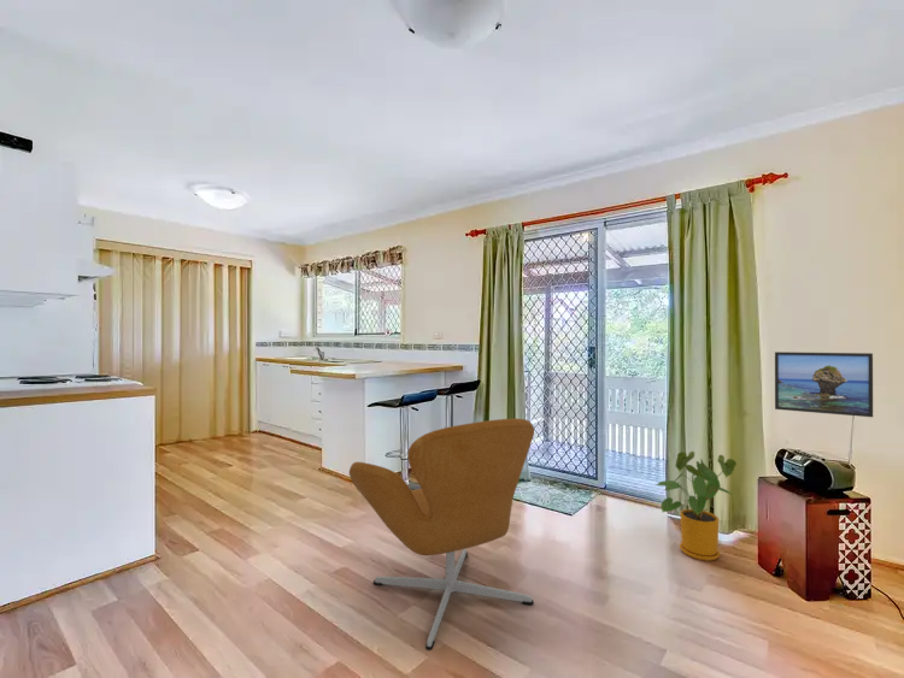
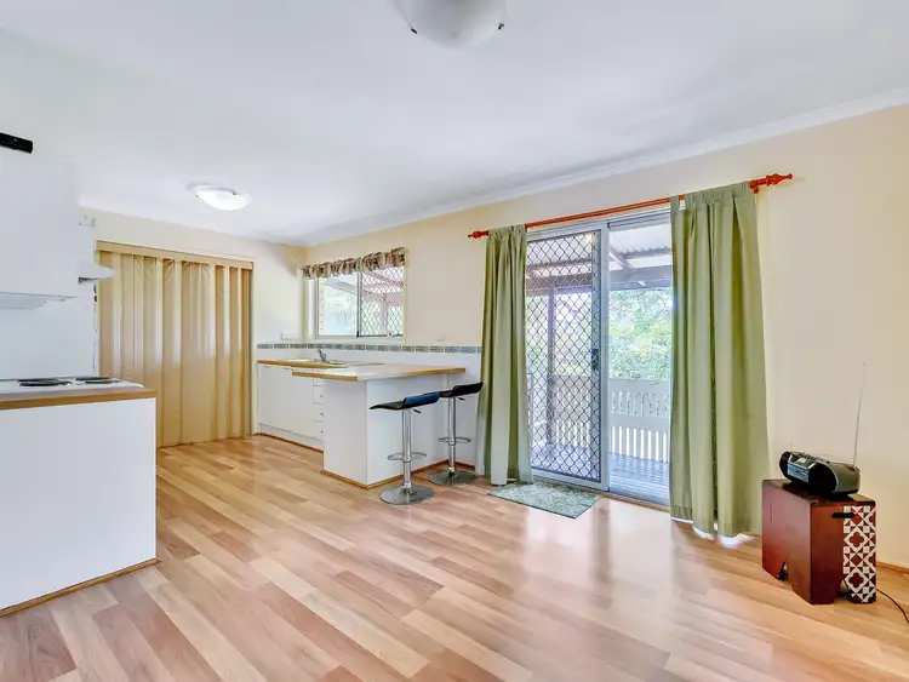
- house plant (695, 505)
- armchair (453, 501)
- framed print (821, 382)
